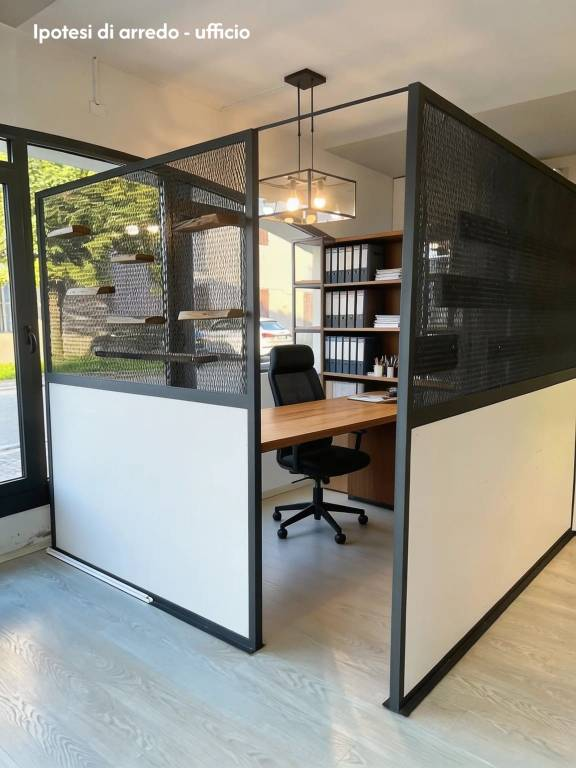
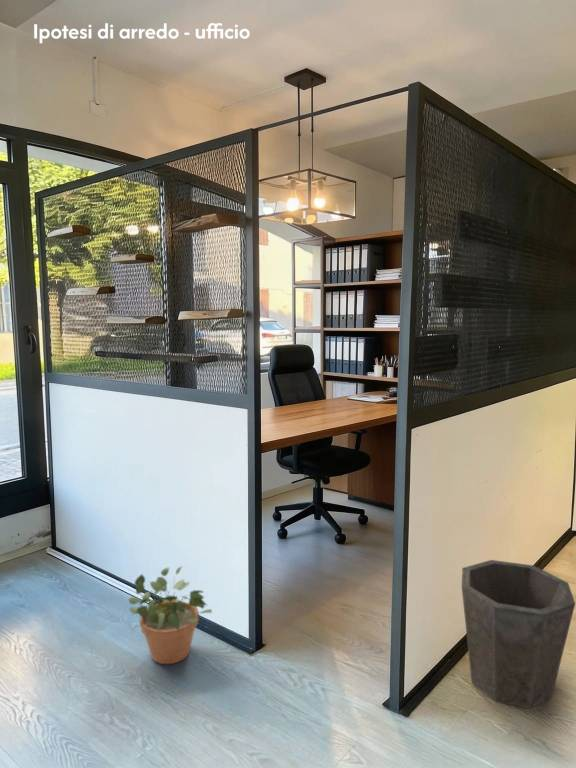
+ potted plant (175, 617)
+ waste bin (512, 633)
